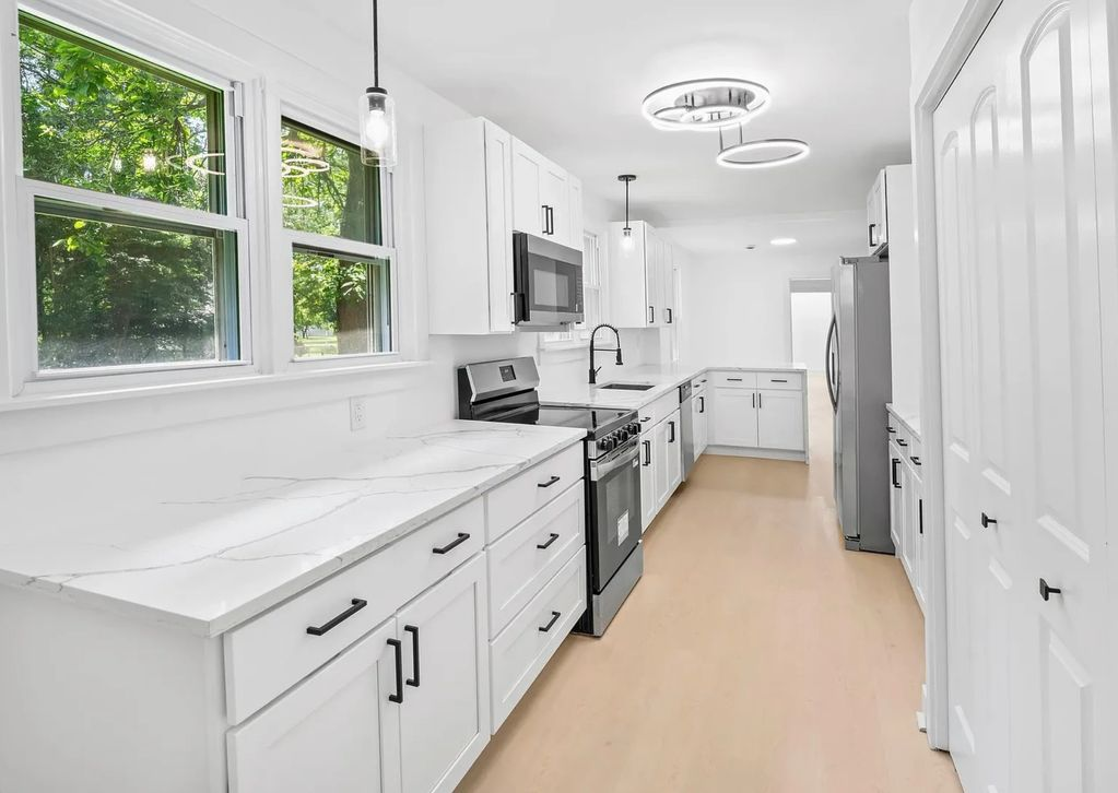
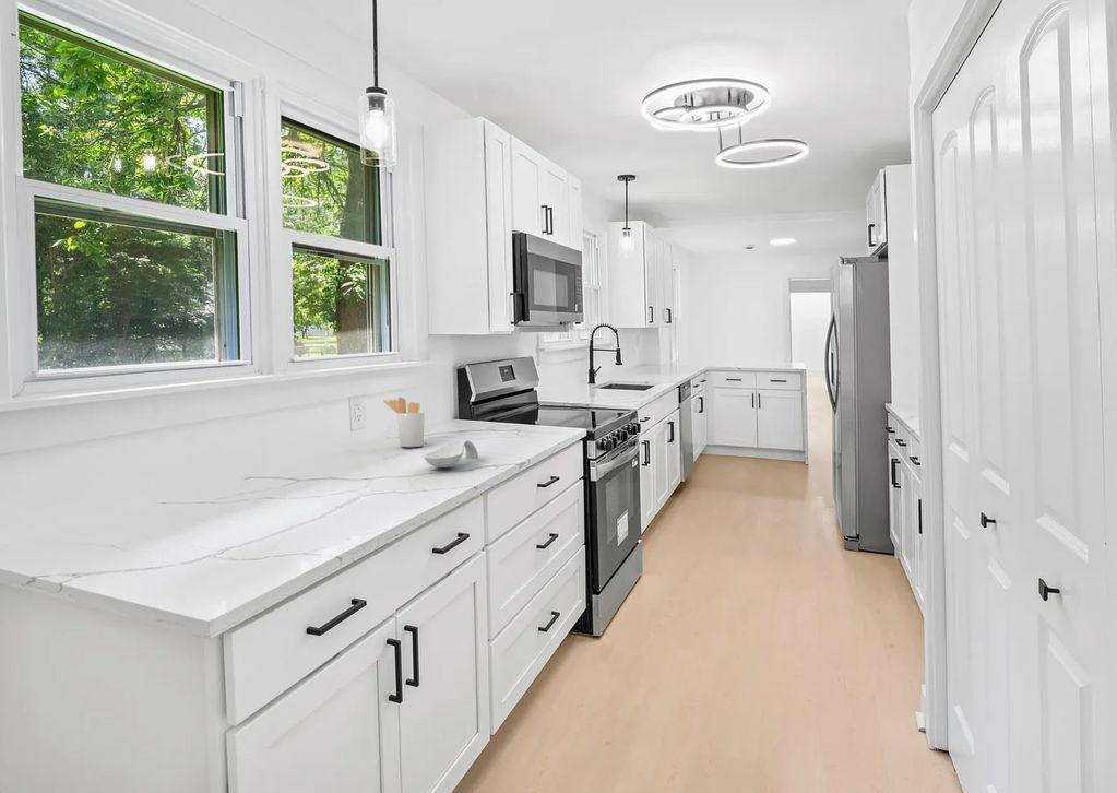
+ utensil holder (404, 421)
+ spoon rest (453, 452)
